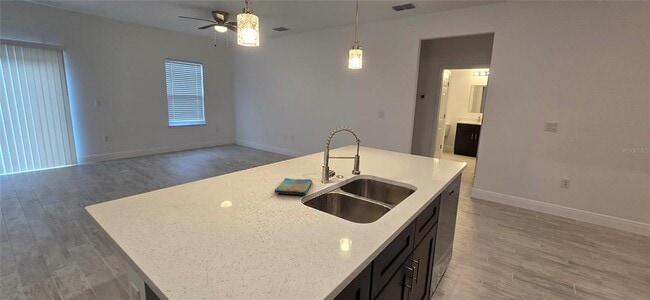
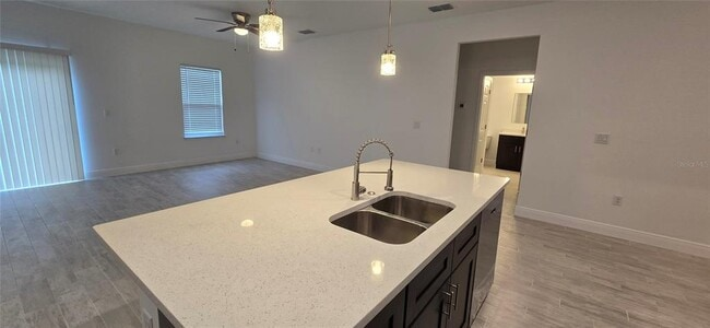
- dish towel (294, 185)
